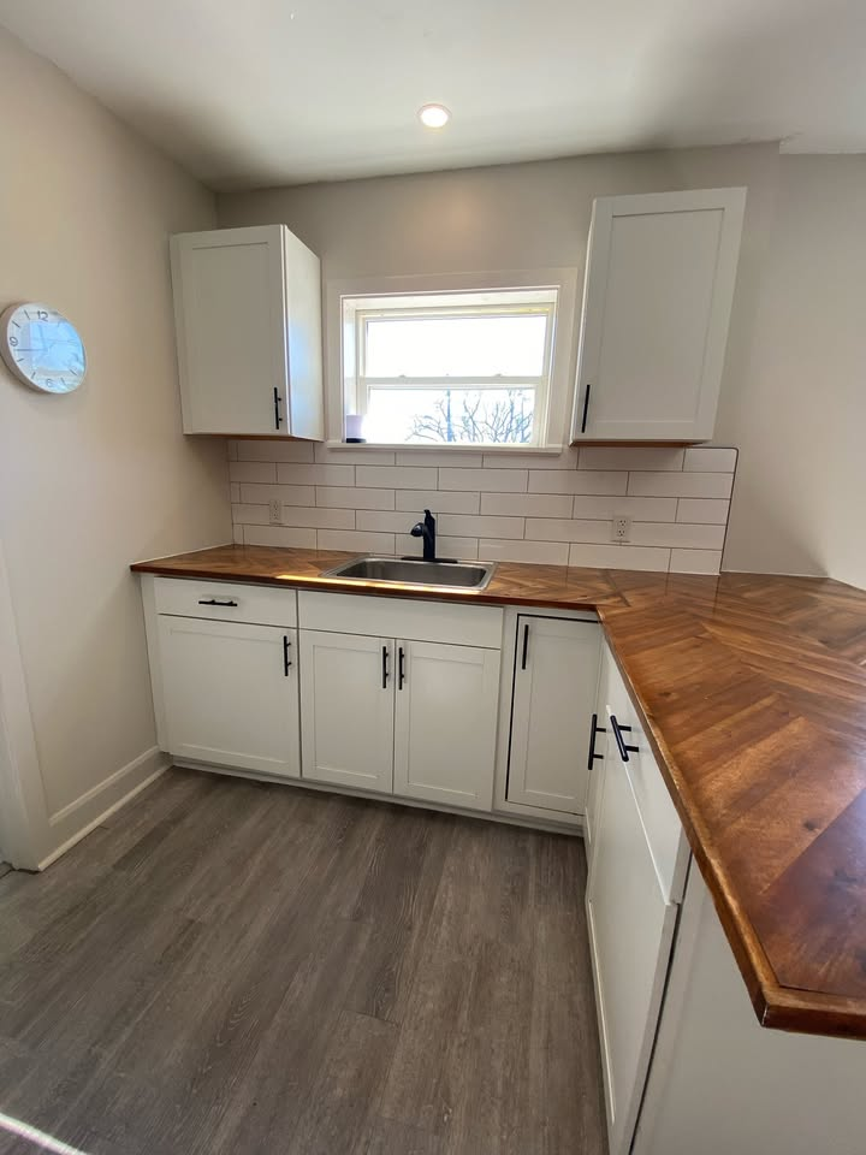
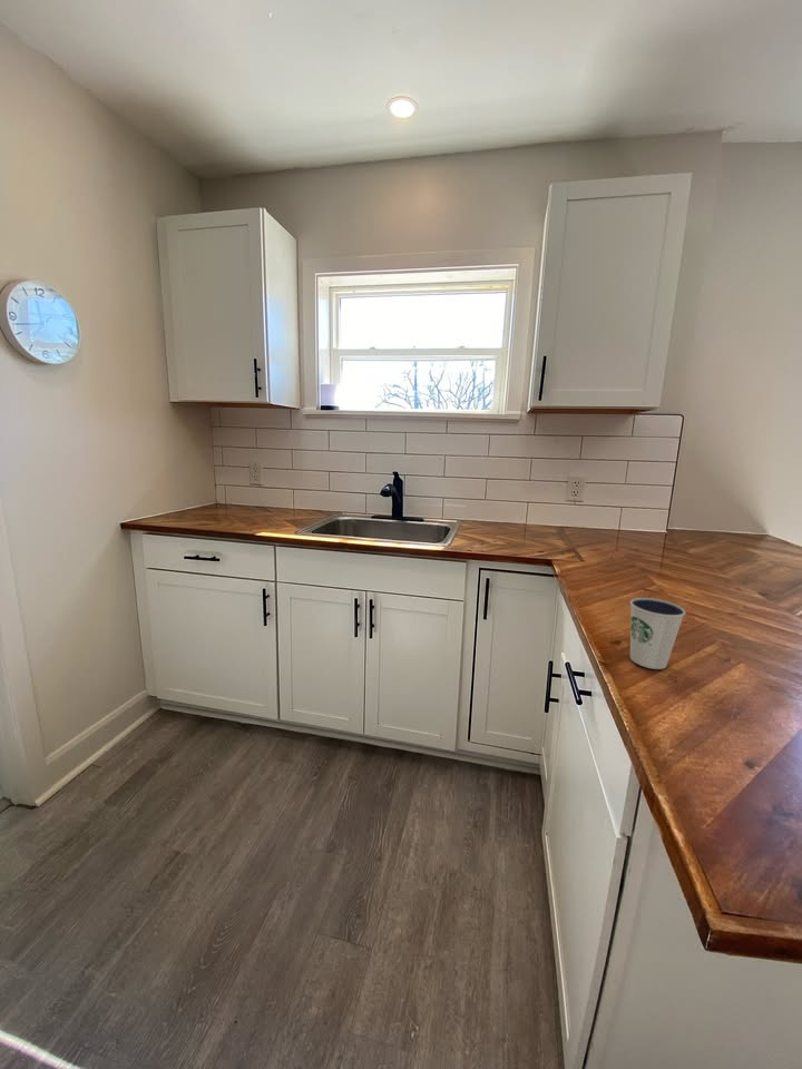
+ dixie cup (652, 634)
